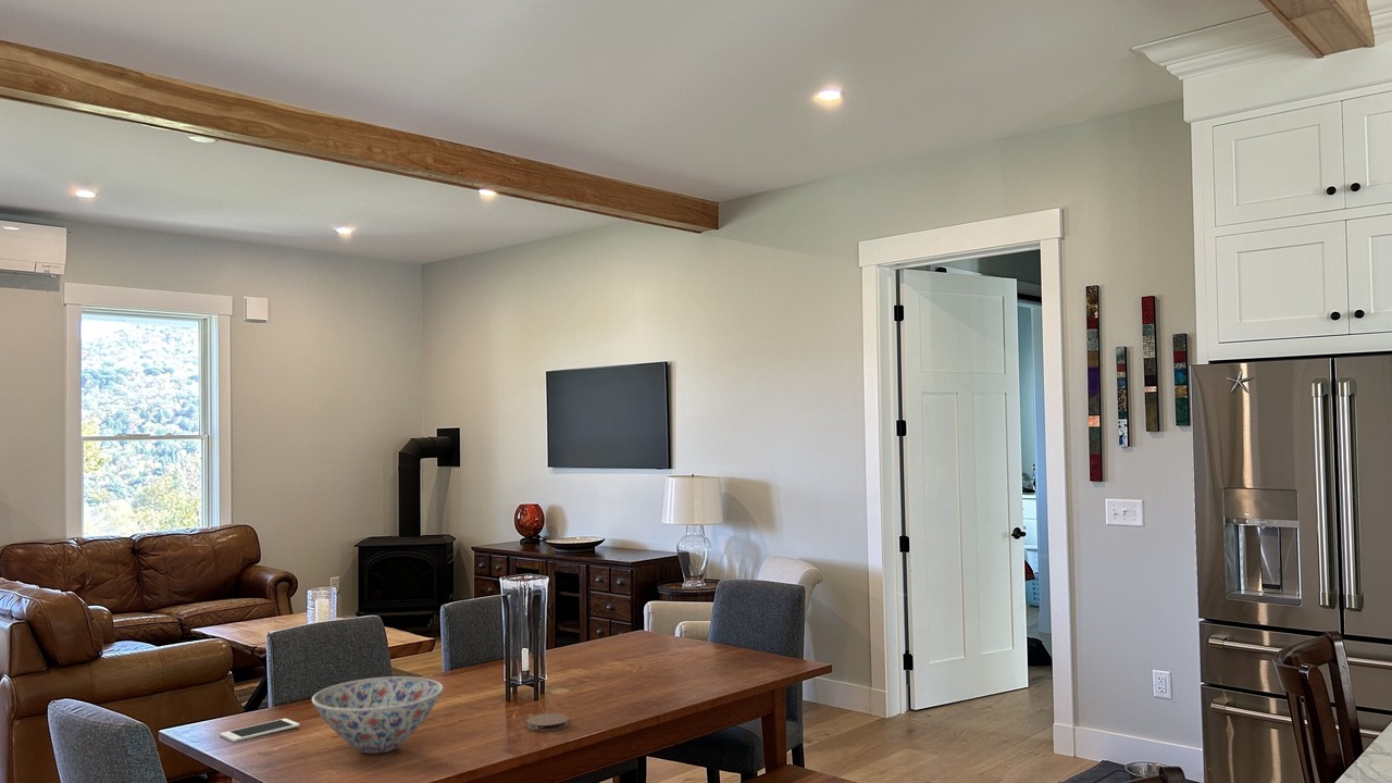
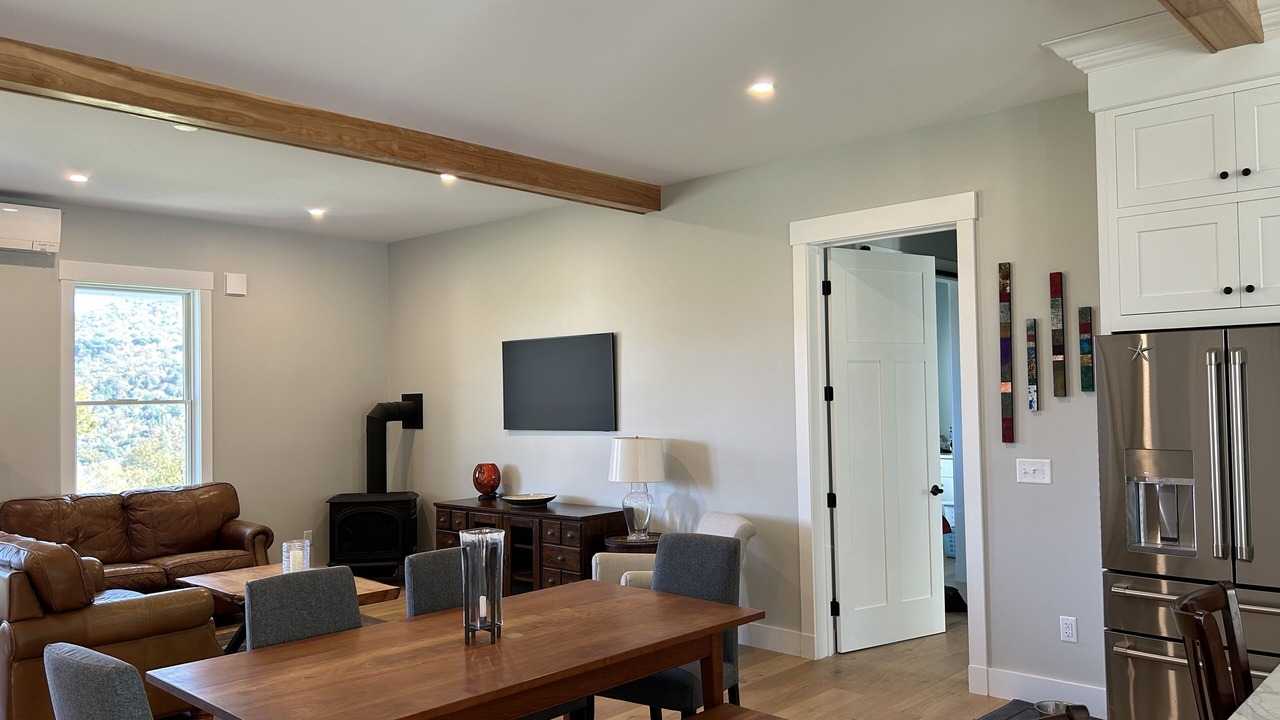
- bowl (378, 720)
- coaster (547, 722)
- cell phone (260, 730)
